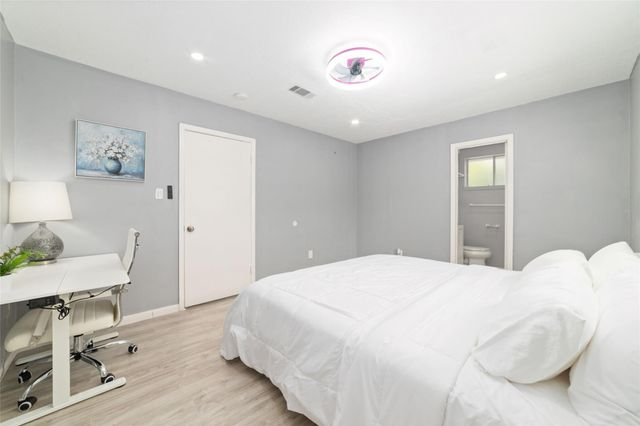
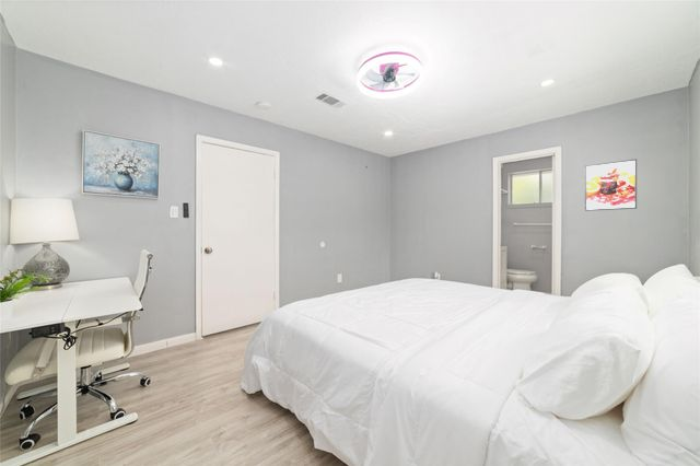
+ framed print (609, 186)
